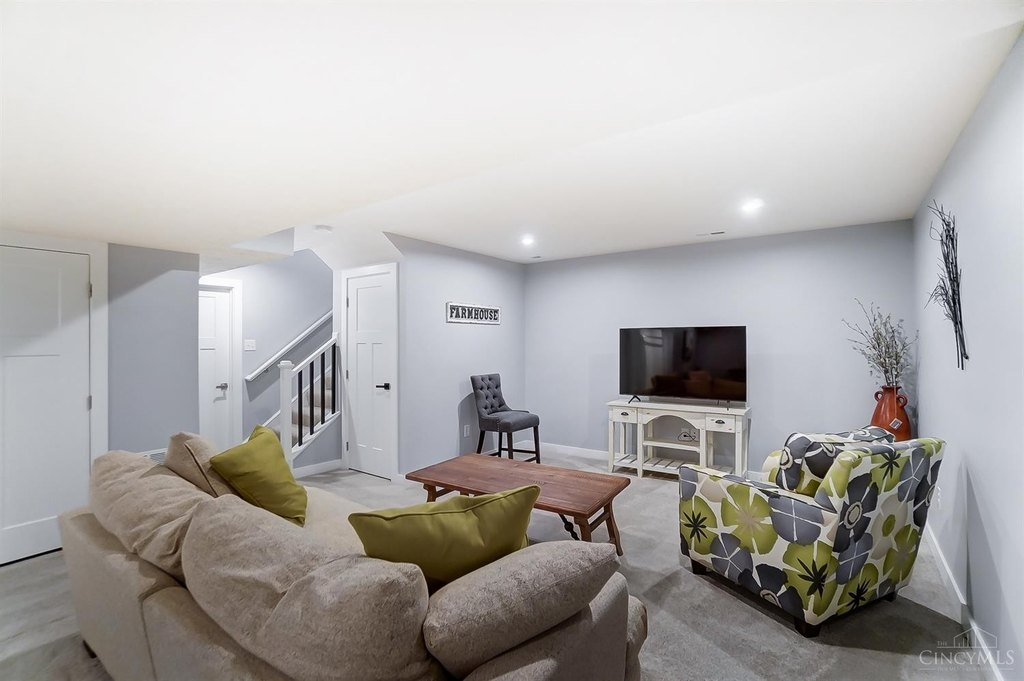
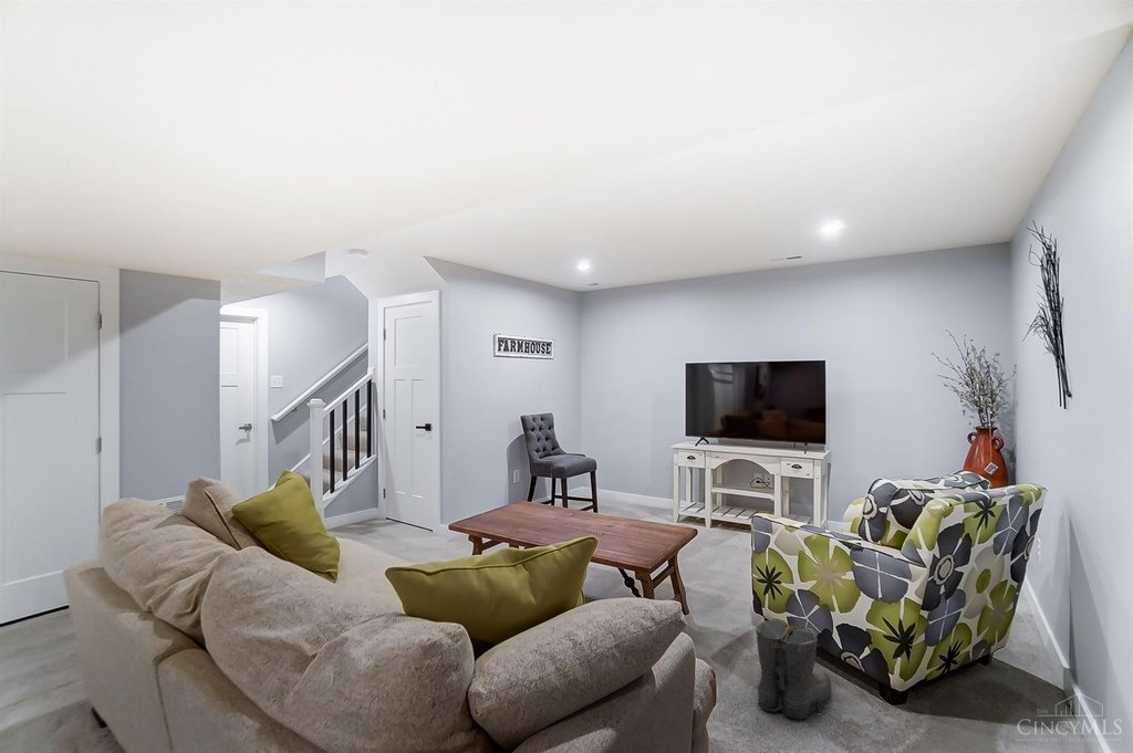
+ boots (793, 659)
